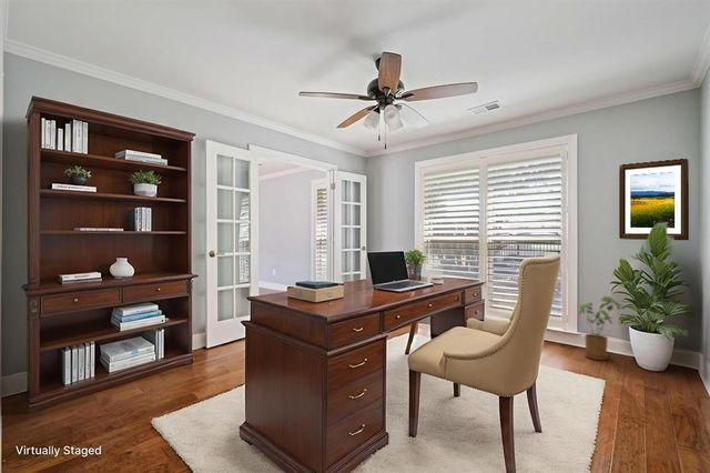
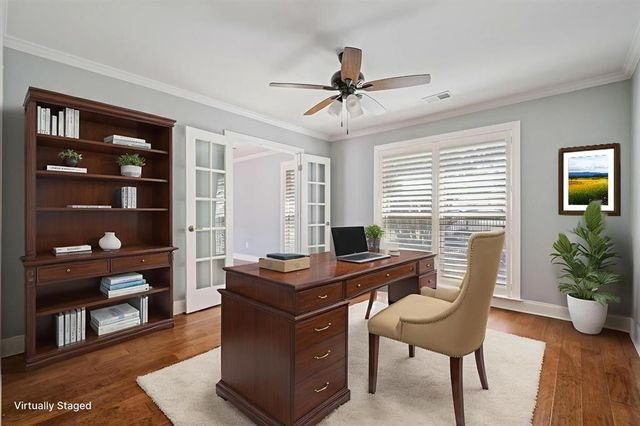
- house plant (597, 326)
